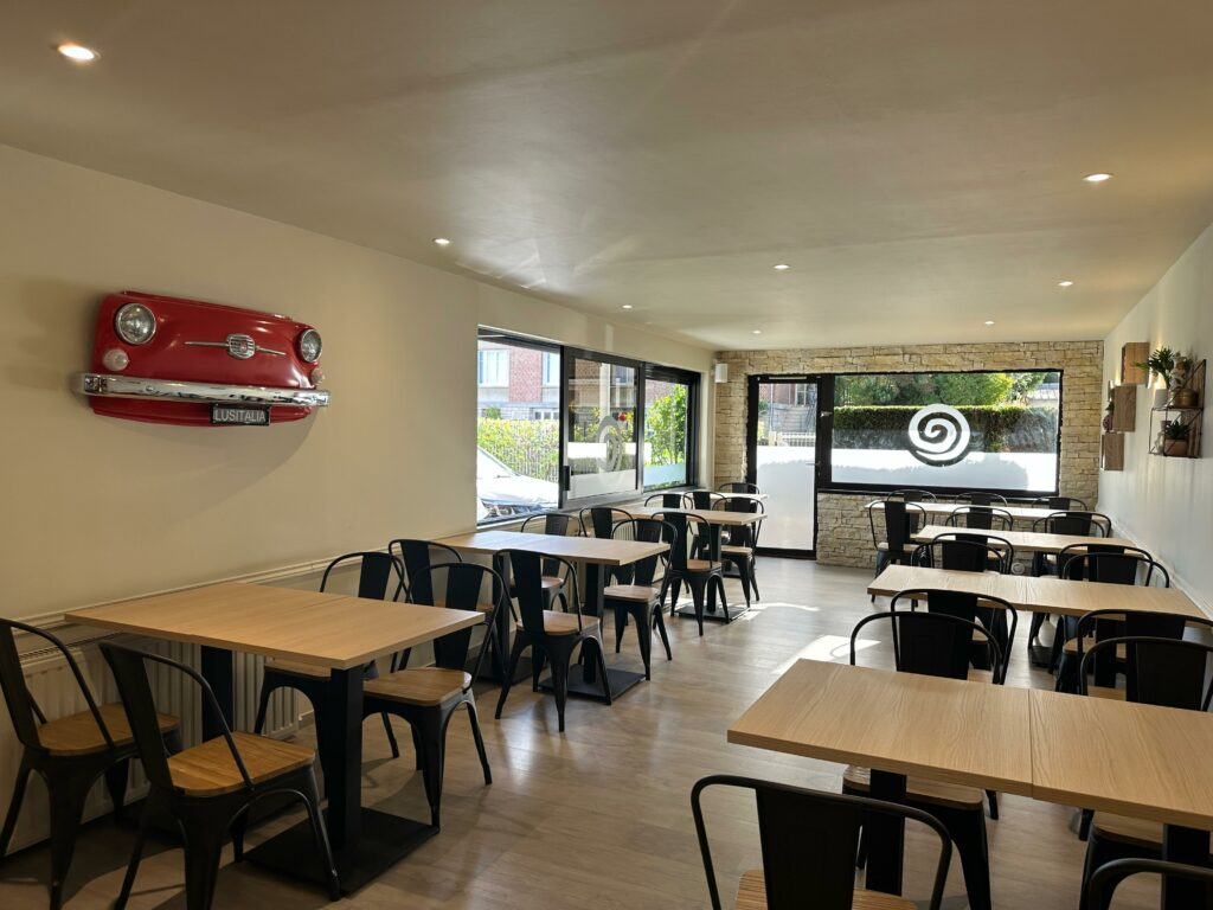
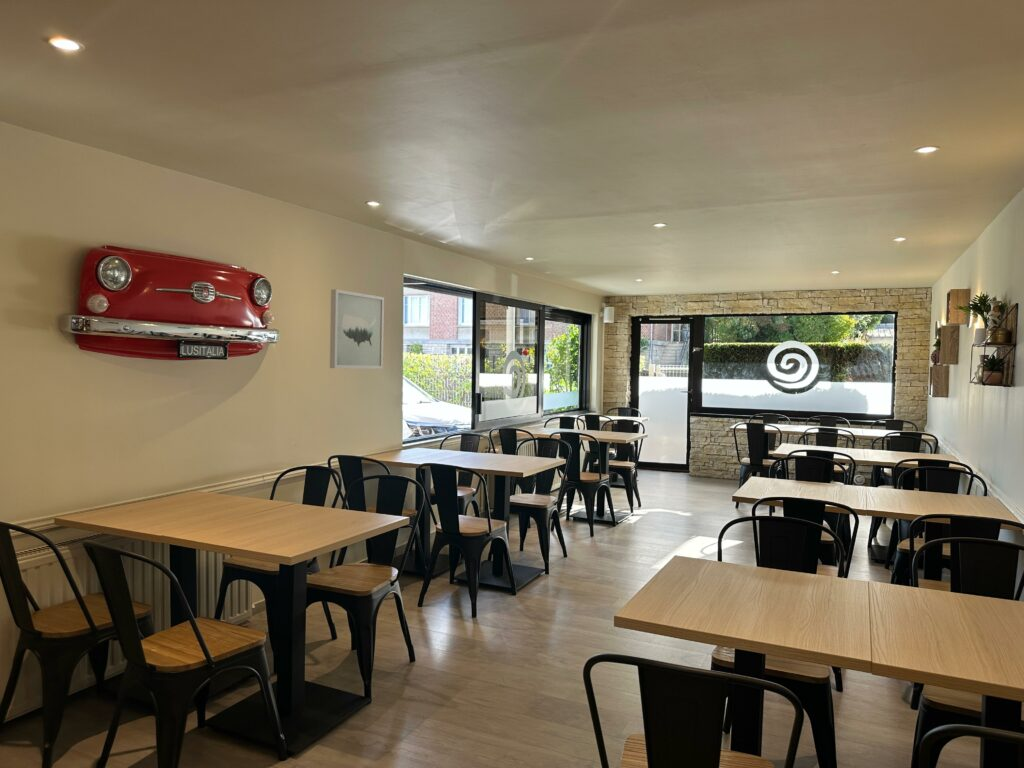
+ wall art (358, 331)
